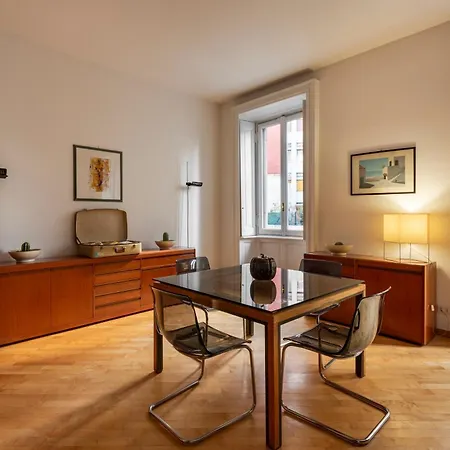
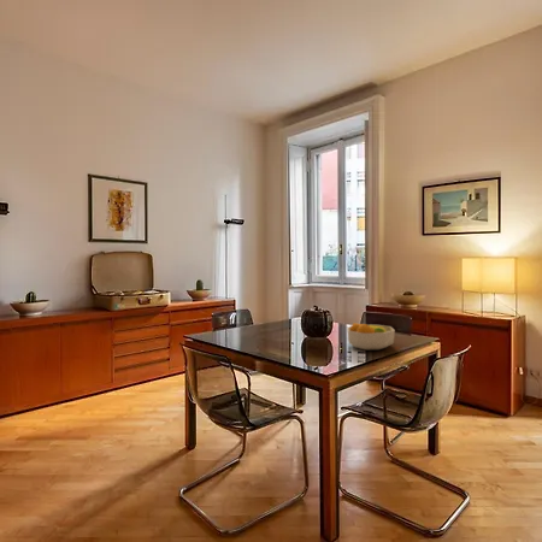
+ fruit bowl (370, 332)
